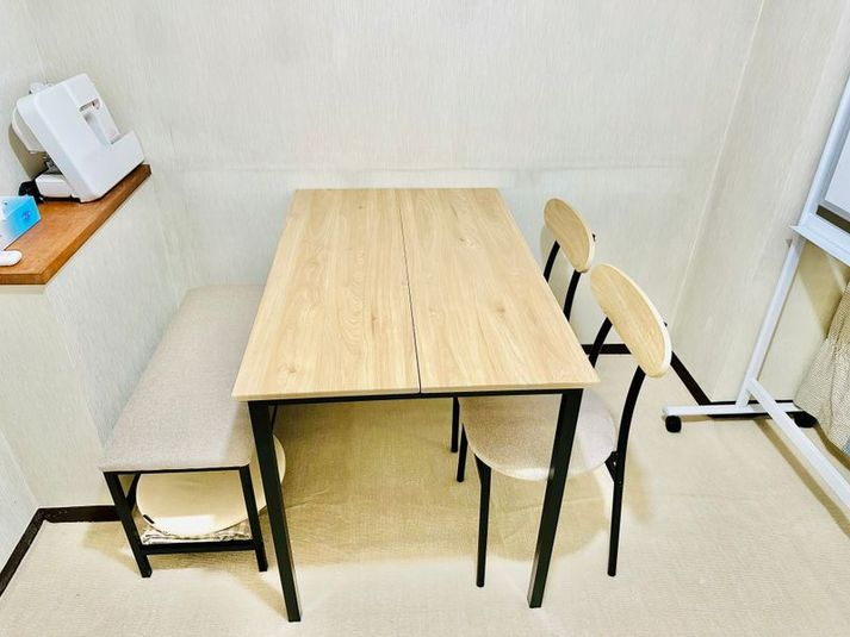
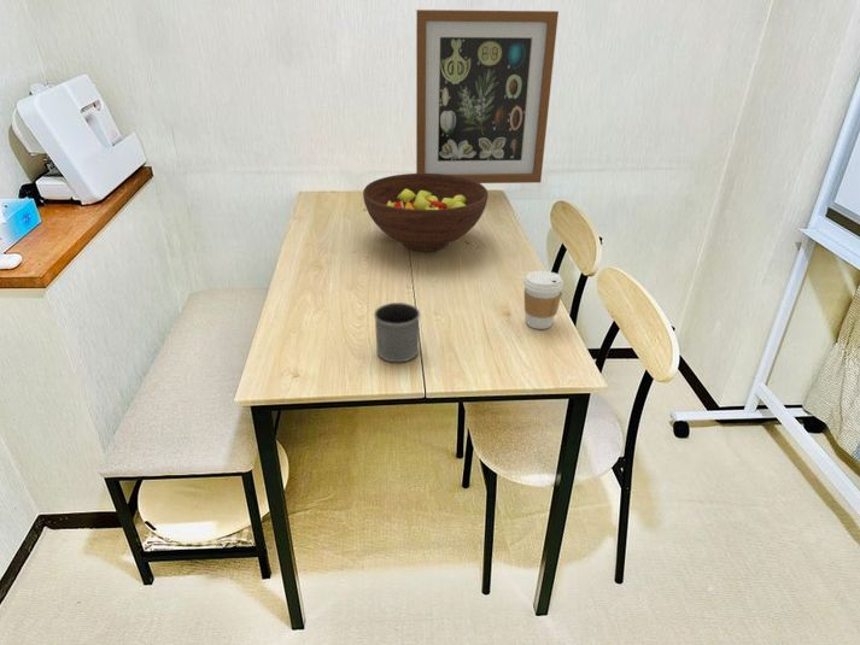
+ coffee cup (540, 299)
+ mug (397, 329)
+ fruit bowl (425, 217)
+ wall art (482, 101)
